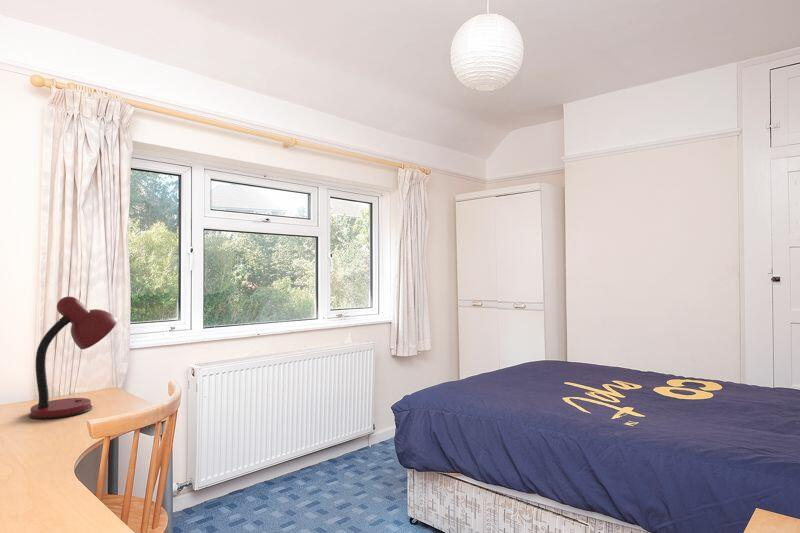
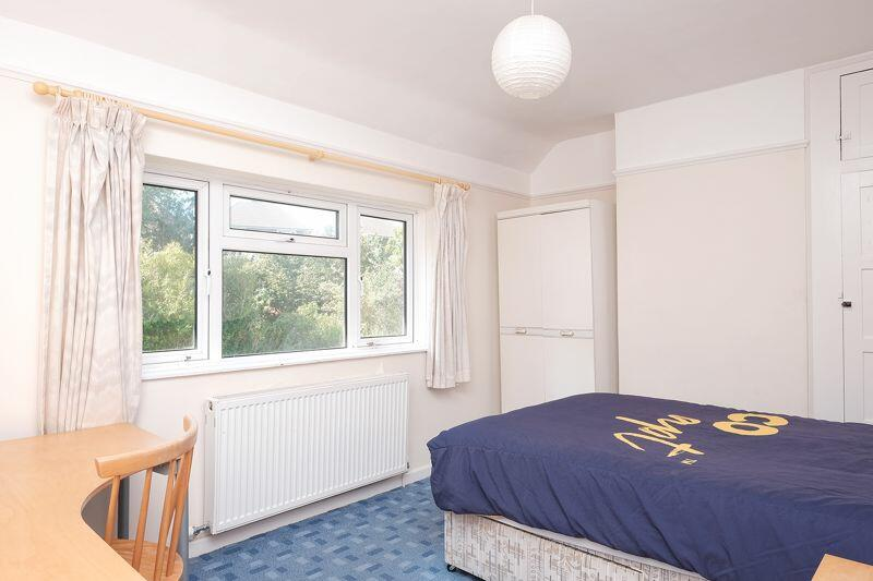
- desk lamp (80, 348)
